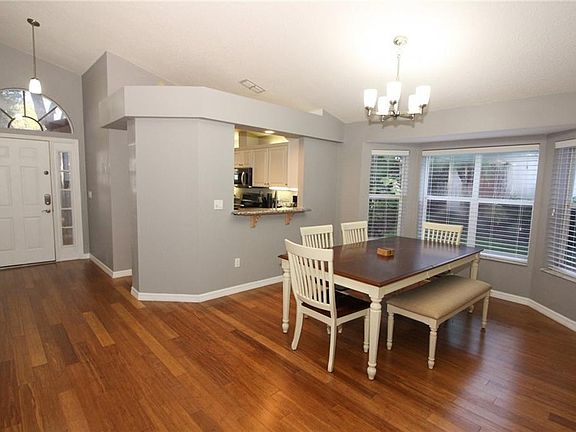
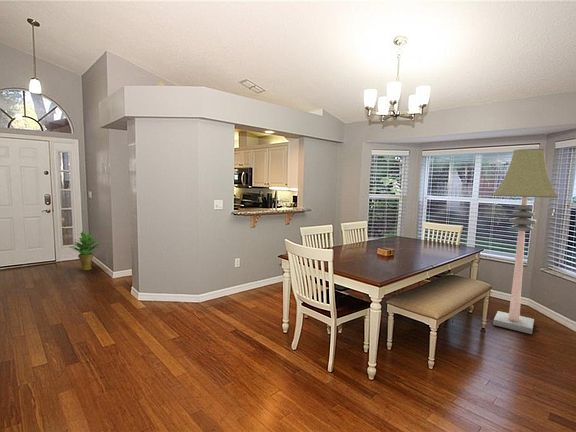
+ floor lamp (521, 239)
+ potted plant (86, 250)
